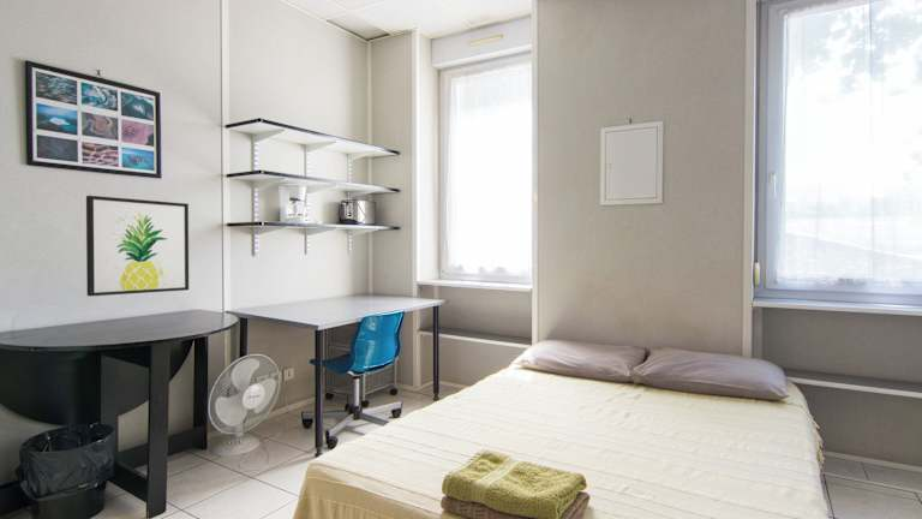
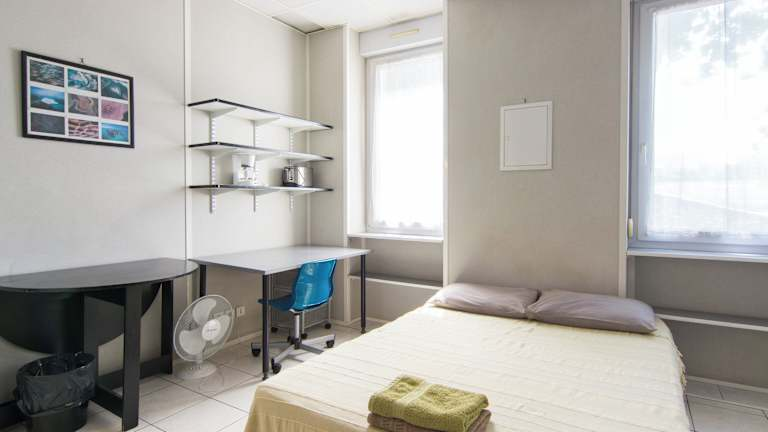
- wall art (140, 246)
